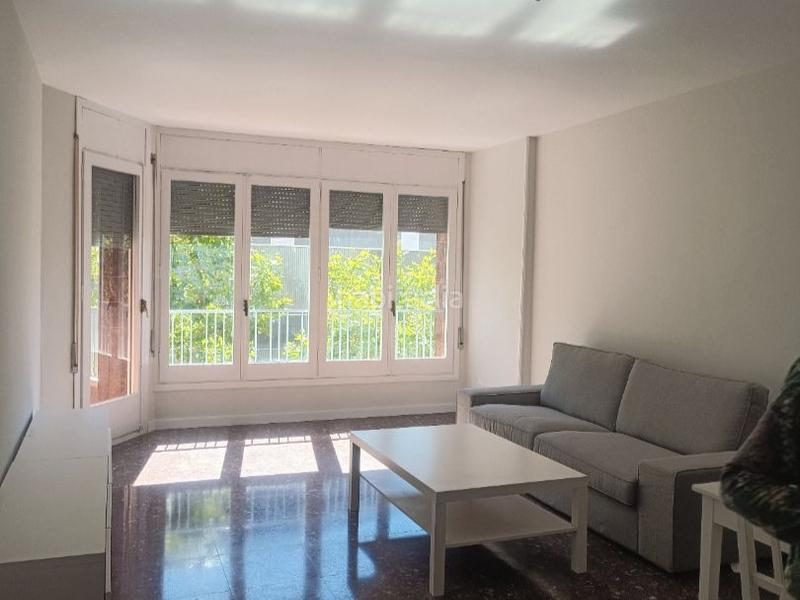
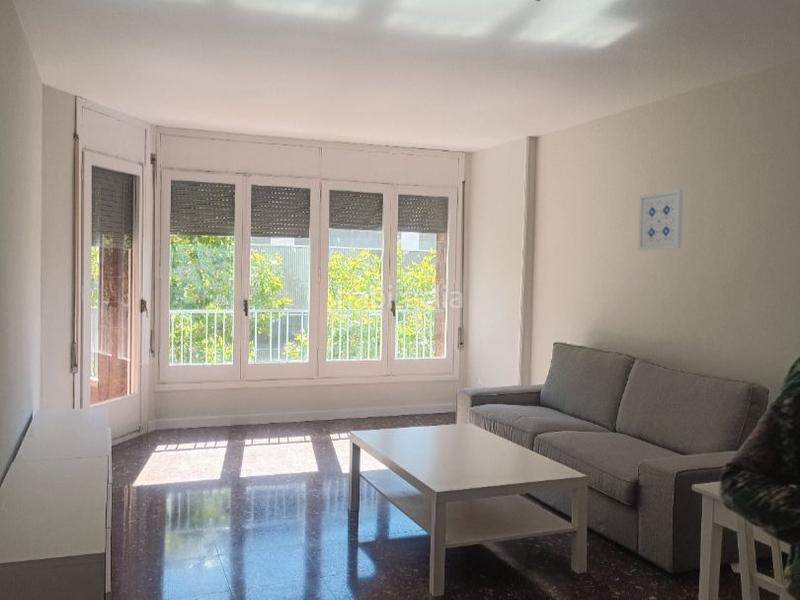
+ wall art (659, 221)
